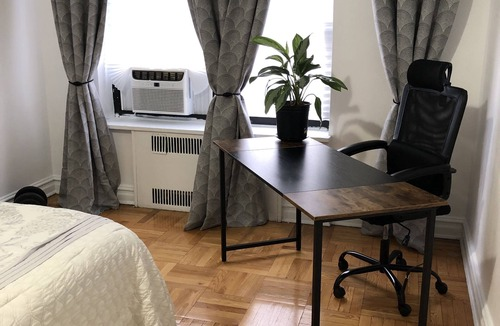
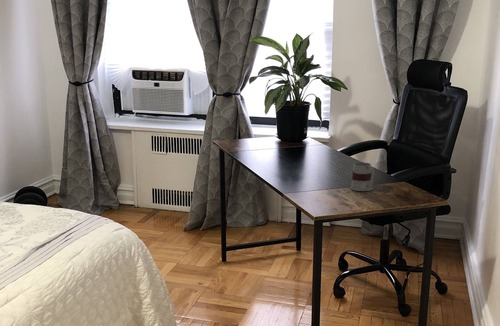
+ mug (363, 176)
